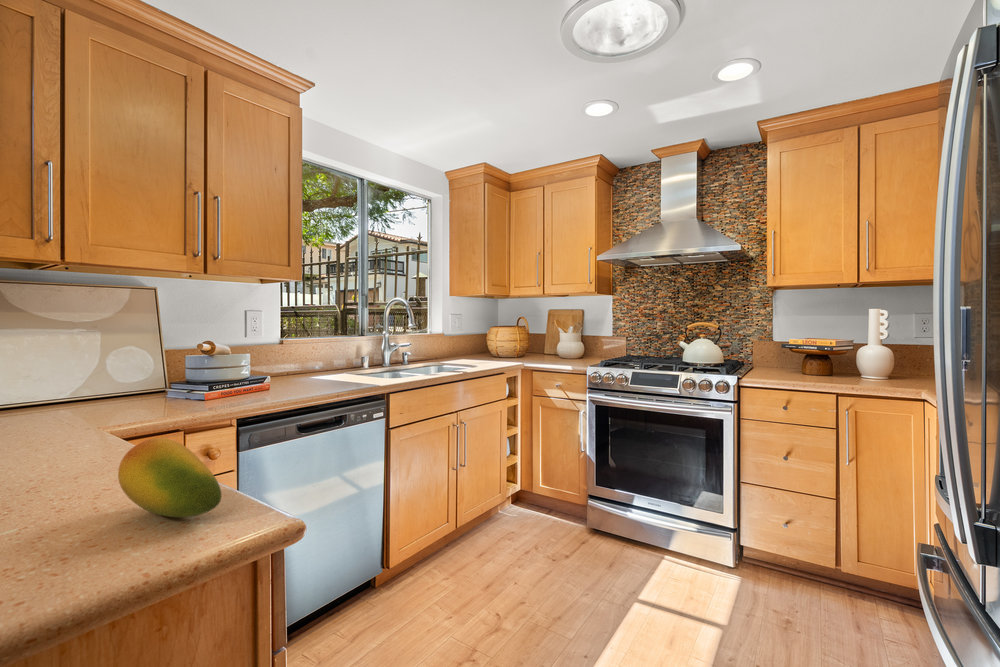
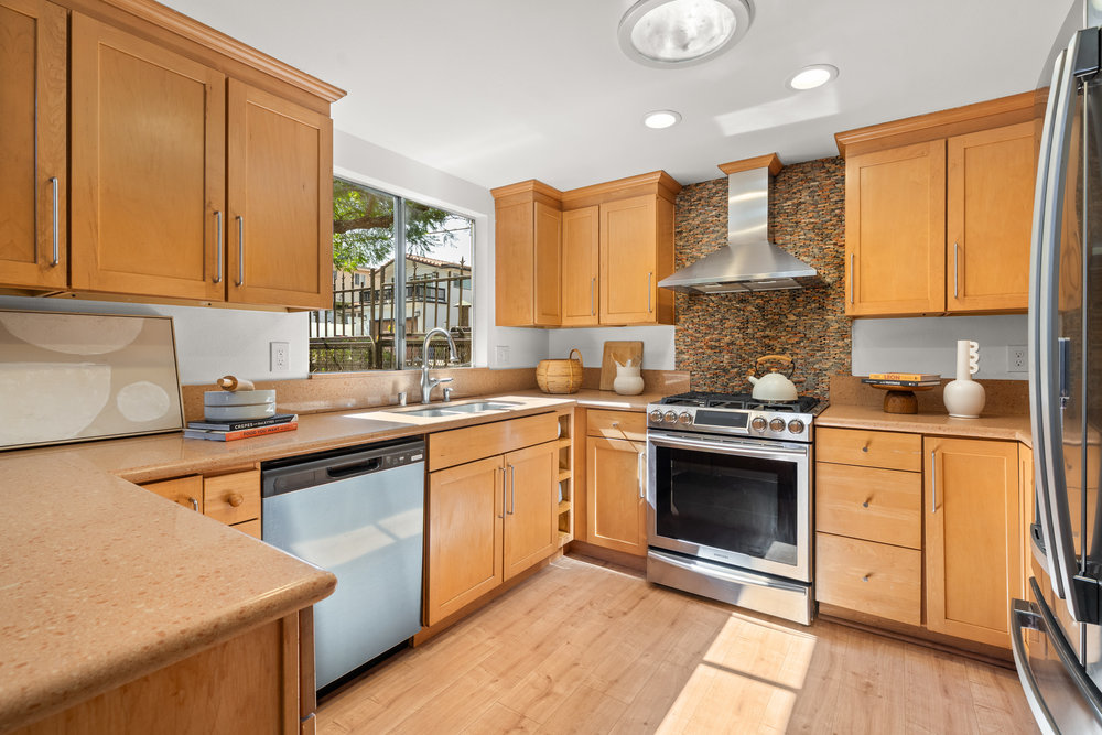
- fruit (168, 477)
